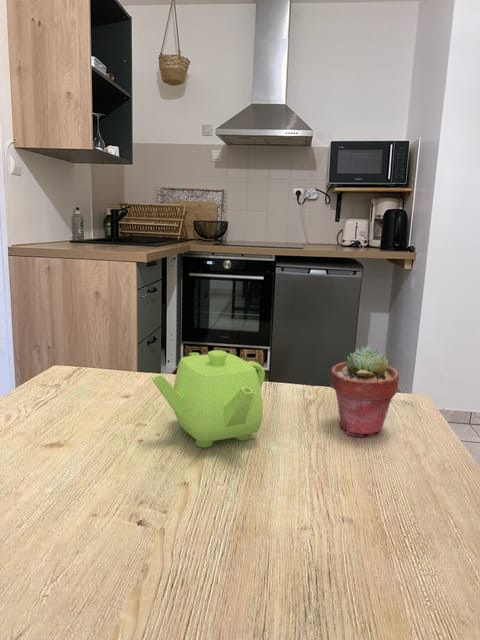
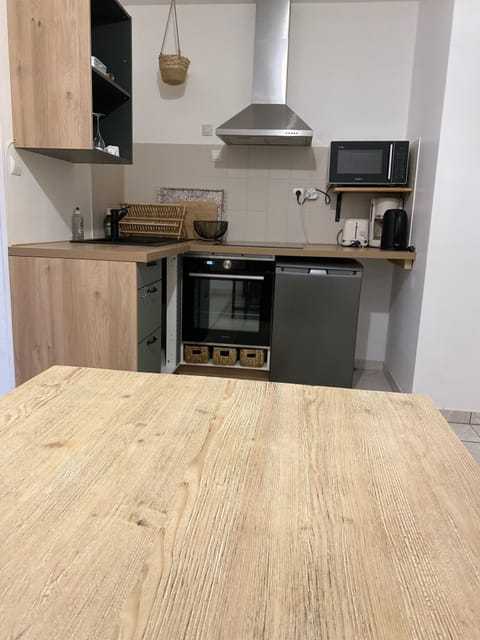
- teapot (210, 393)
- potted succulent (363, 387)
